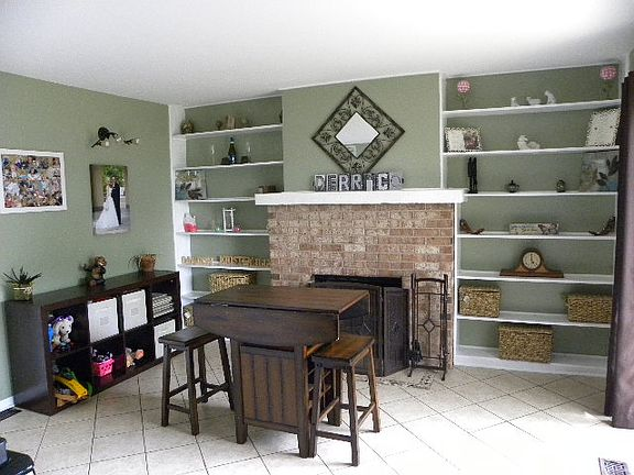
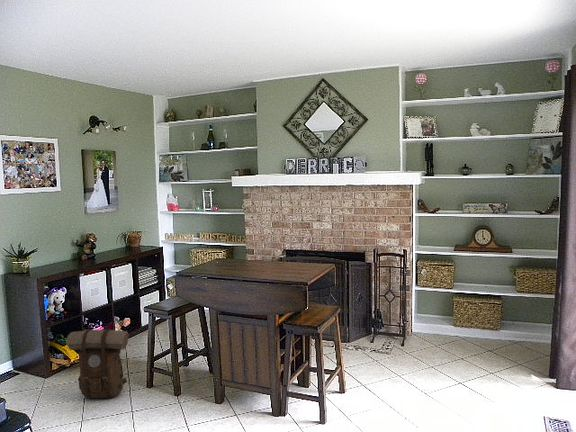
+ backpack (103, 359)
